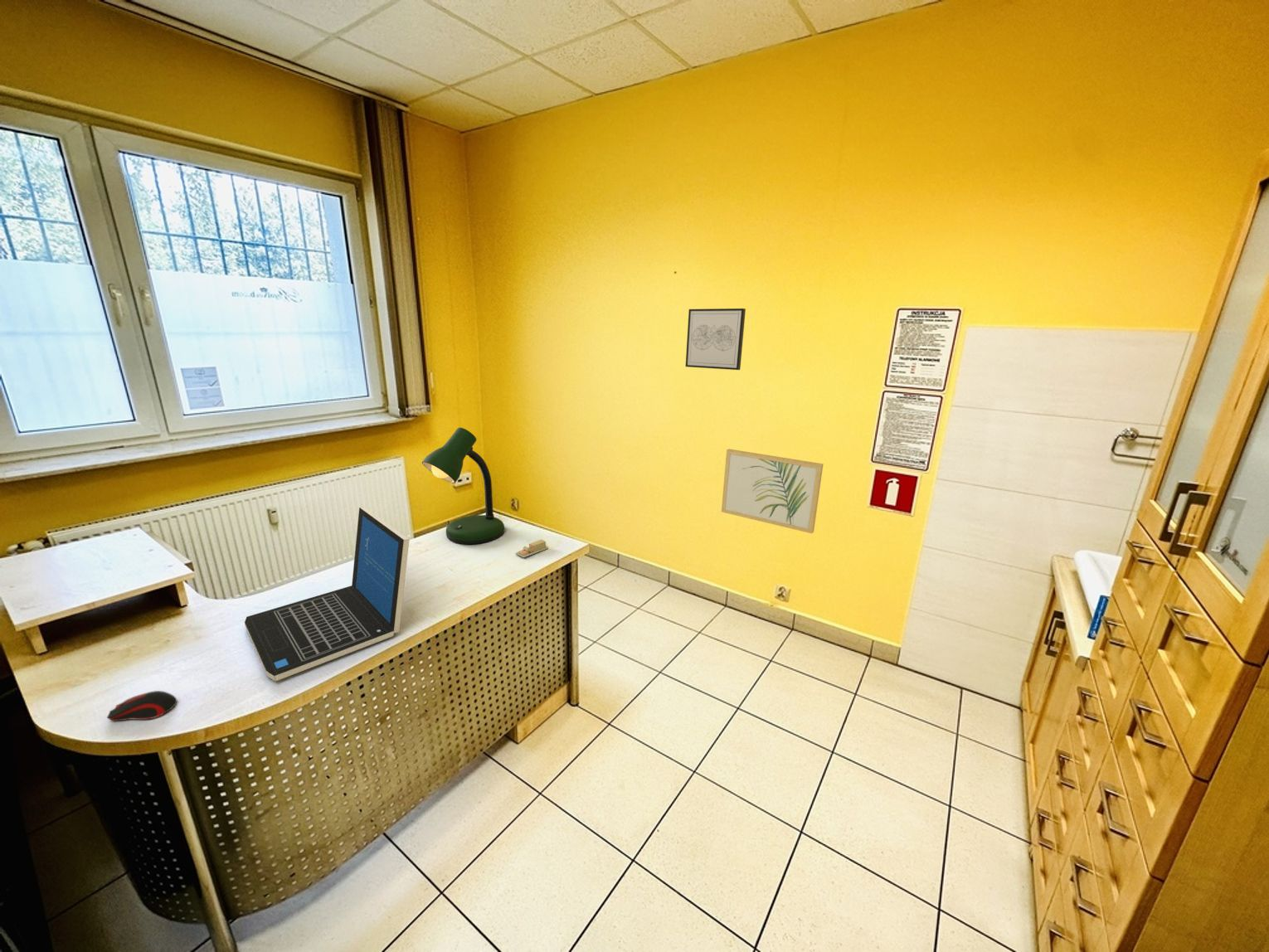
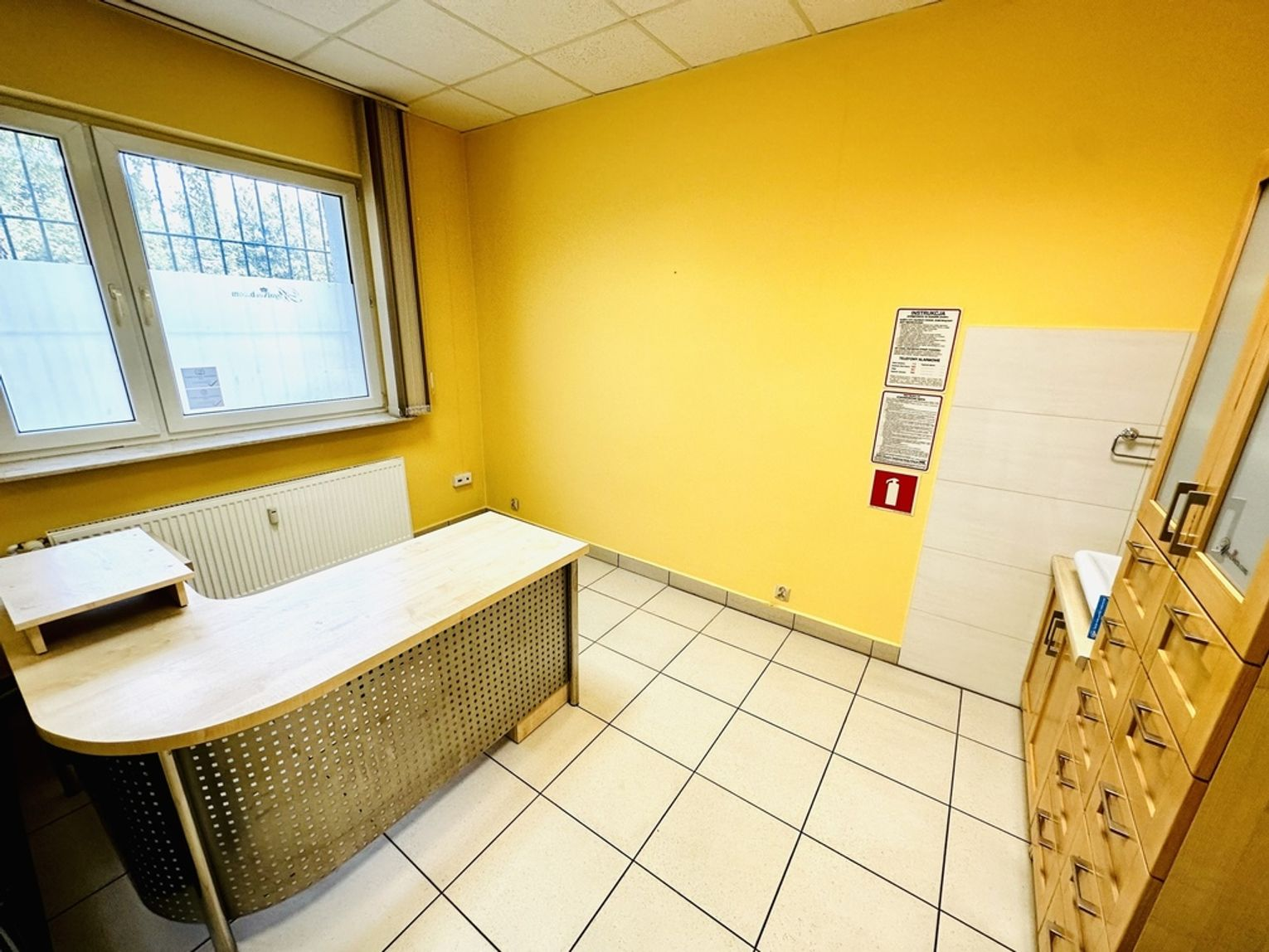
- laptop (328, 592)
- computer mouse (142, 702)
- wall art (768, 489)
- desk lamp (457, 479)
- wall art (714, 338)
- sticky notes (532, 547)
